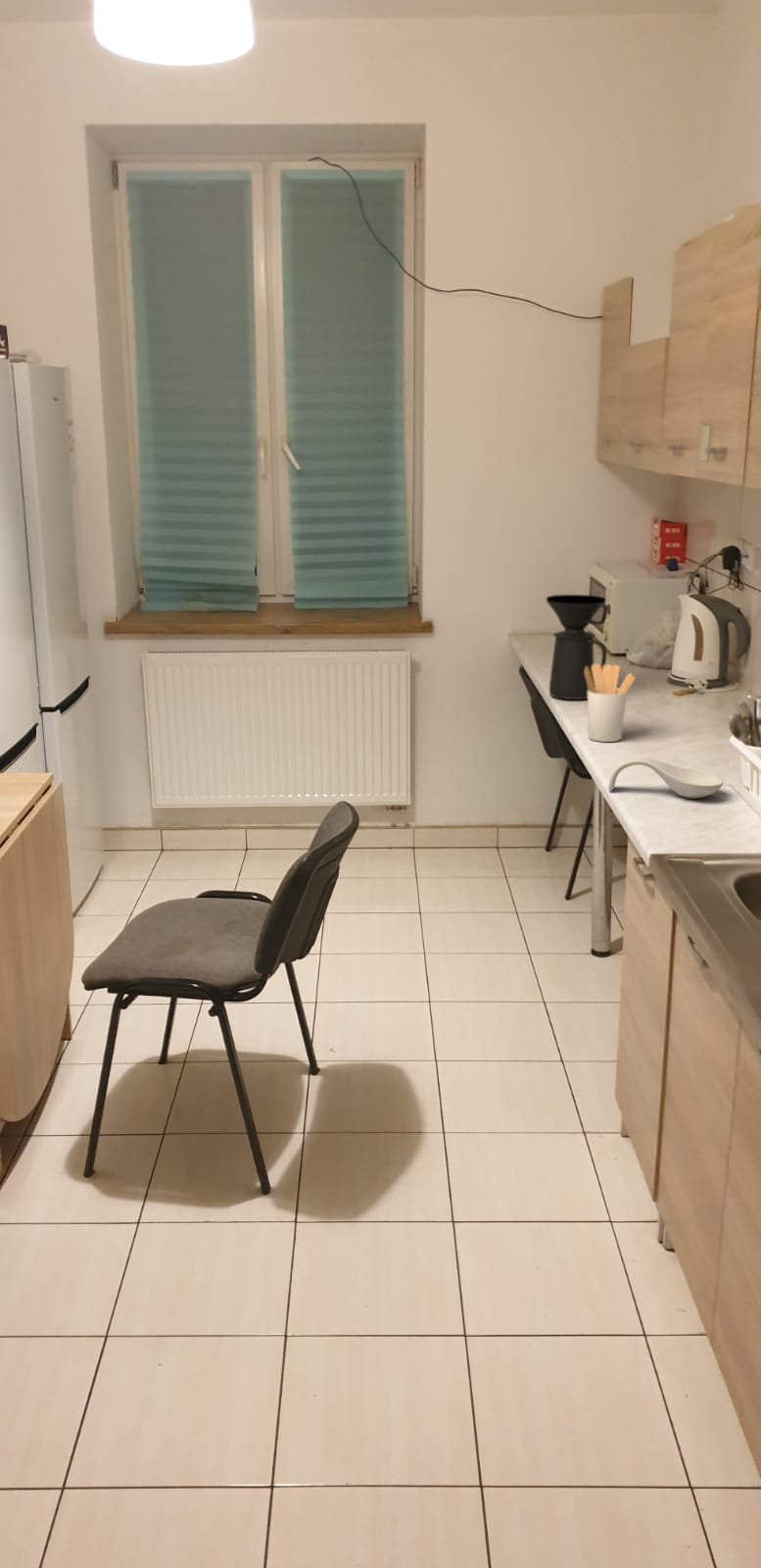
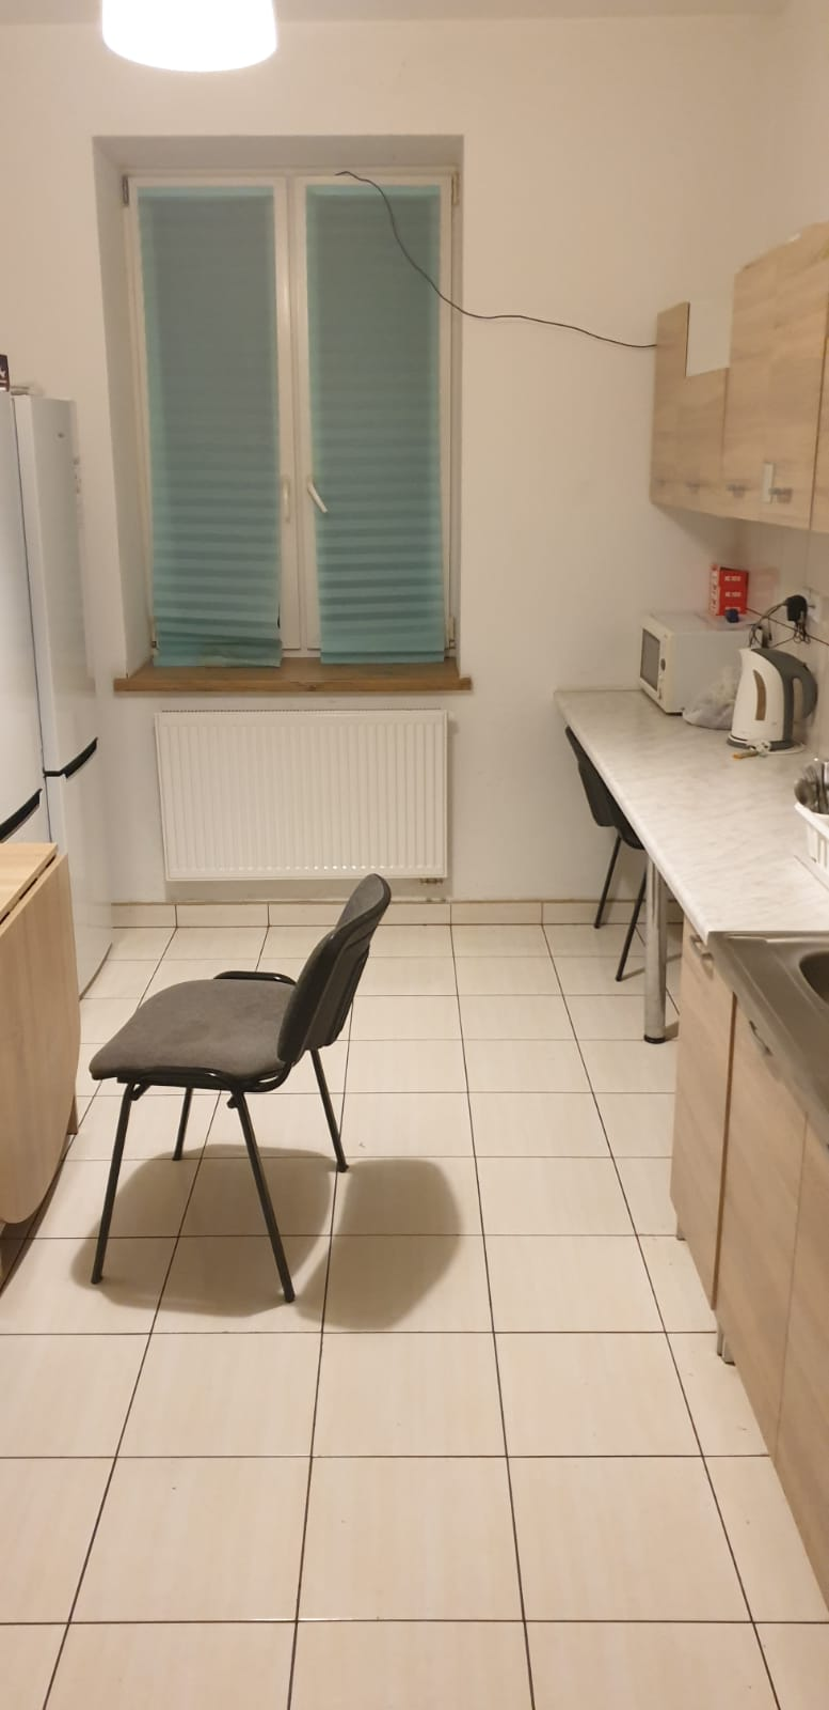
- spoon rest (665, 776)
- utensil holder (605, 701)
- coffee maker (573, 647)
